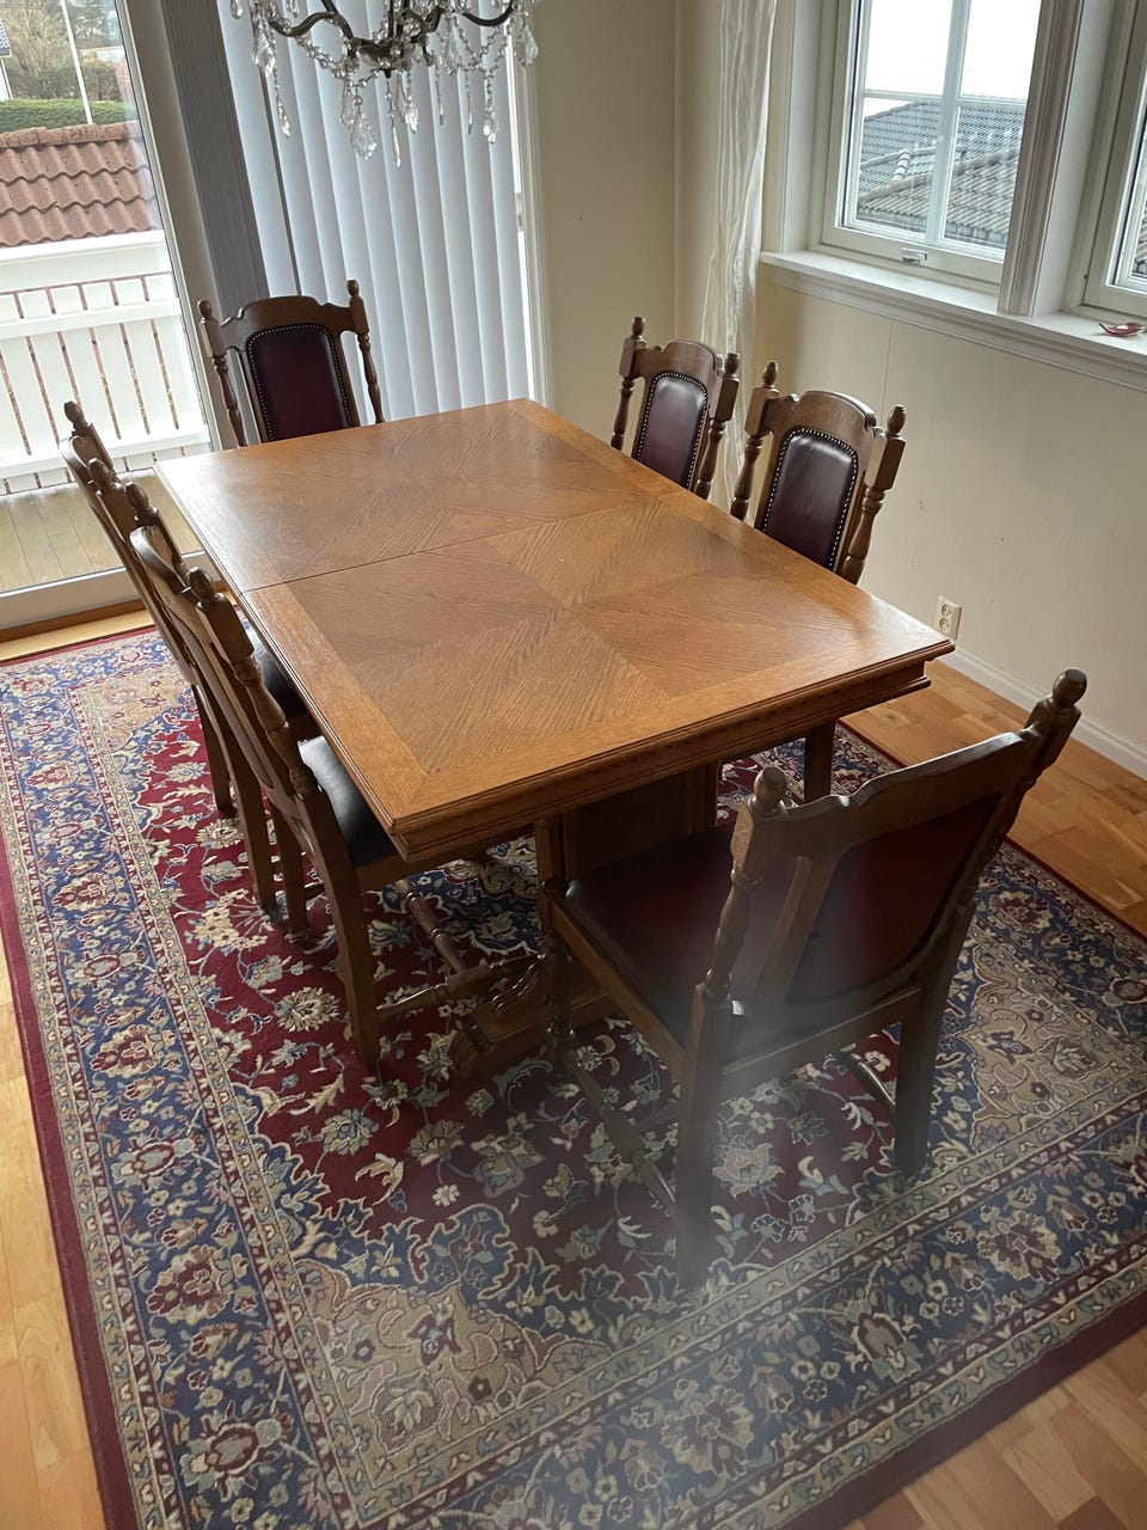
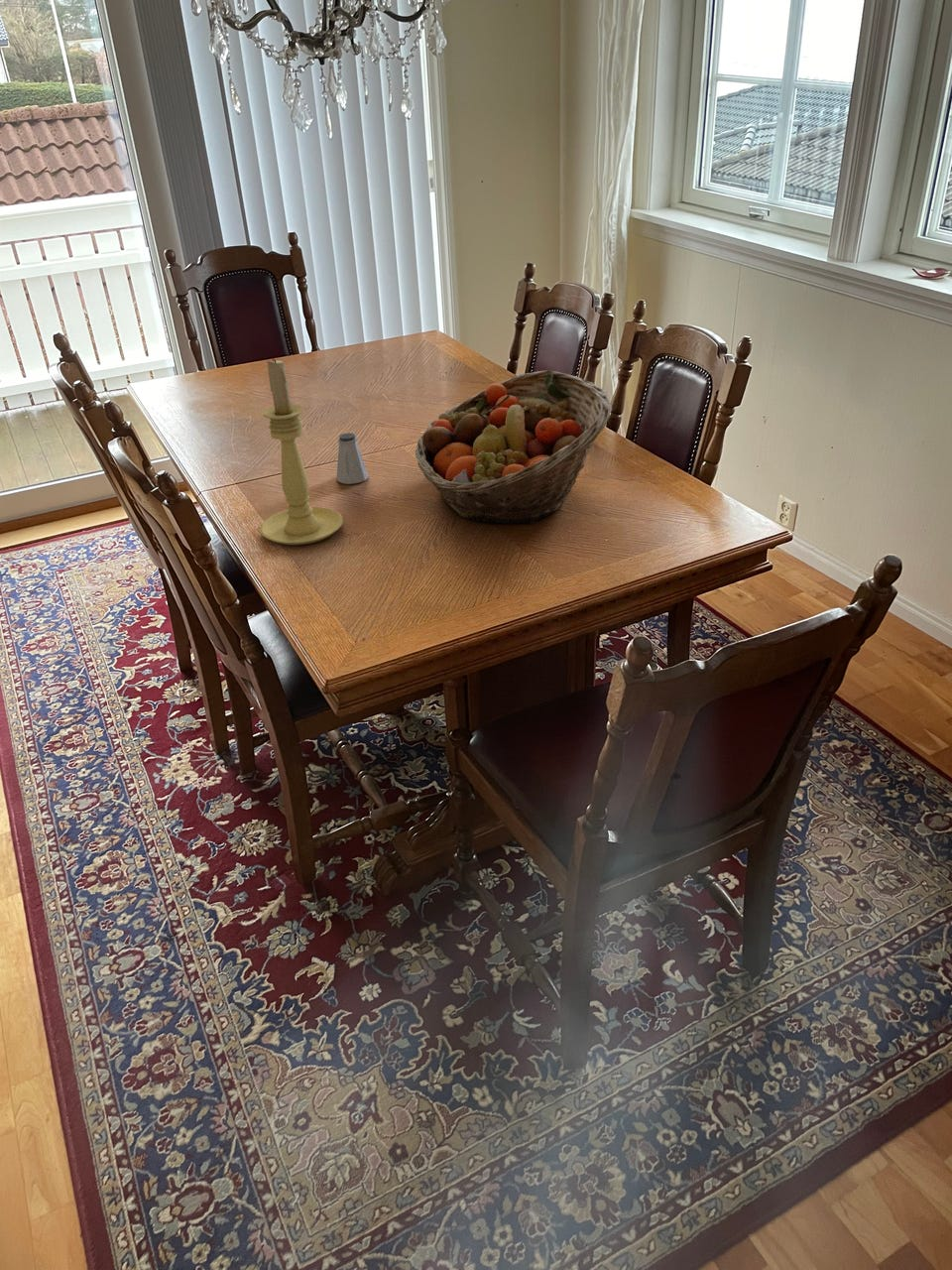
+ fruit basket (511, 444)
+ saltshaker (349, 456)
+ candle holder (289, 447)
